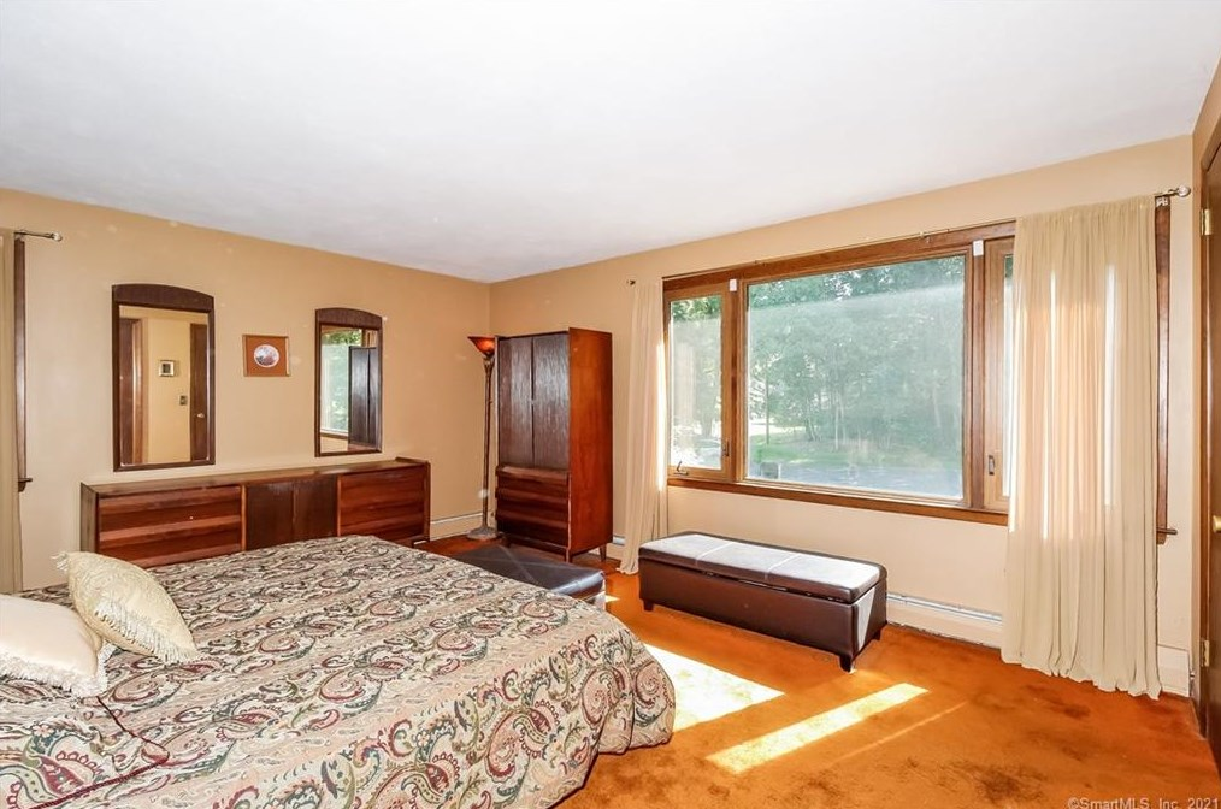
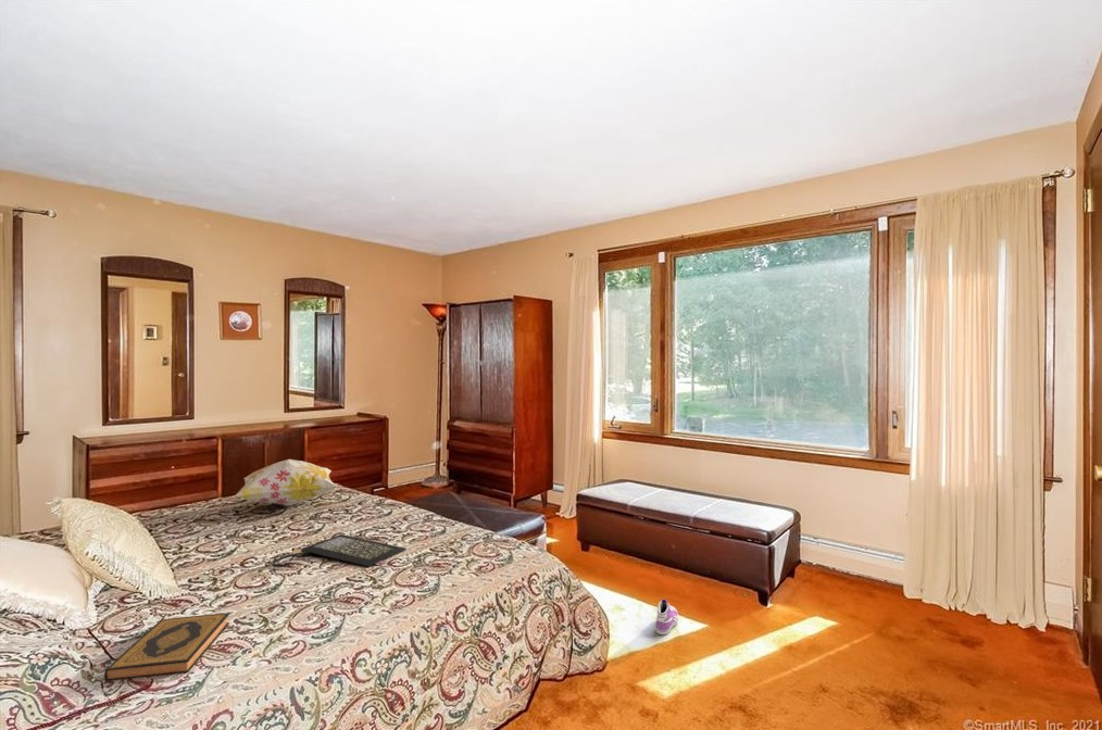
+ decorative pillow (288, 481)
+ sneaker (667, 611)
+ clutch bag (348, 549)
+ hardback book (173, 643)
